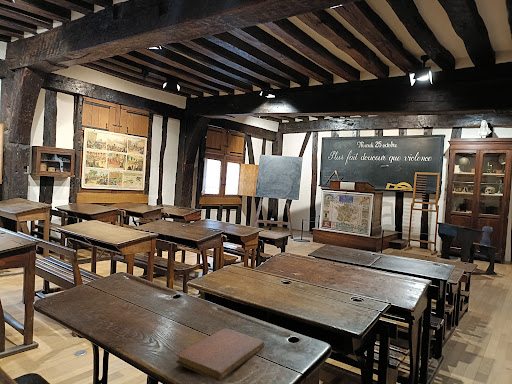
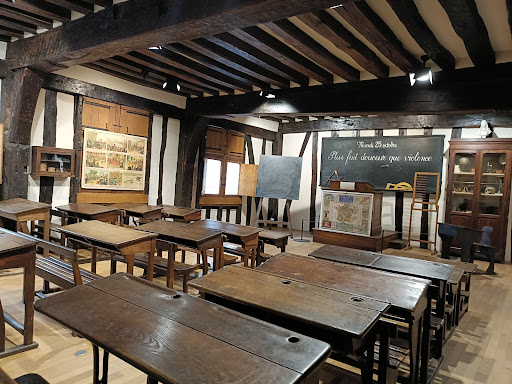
- notebook (222, 351)
